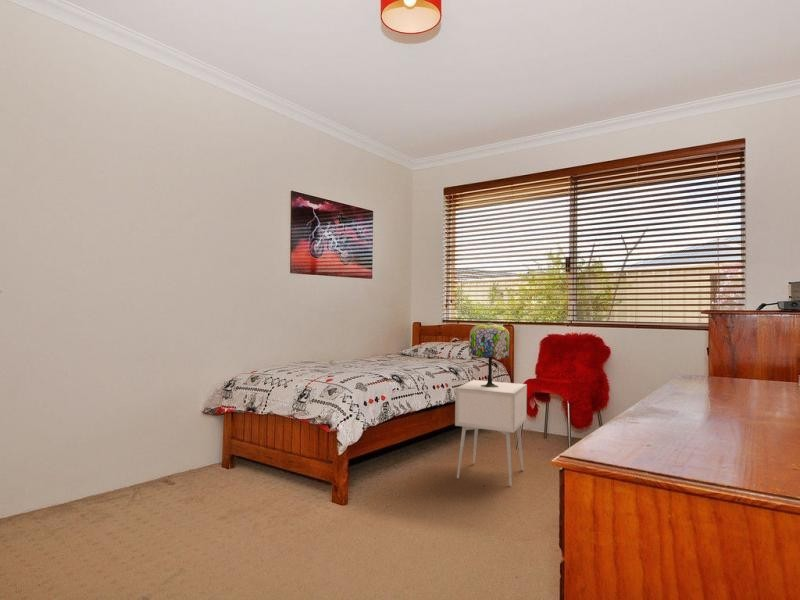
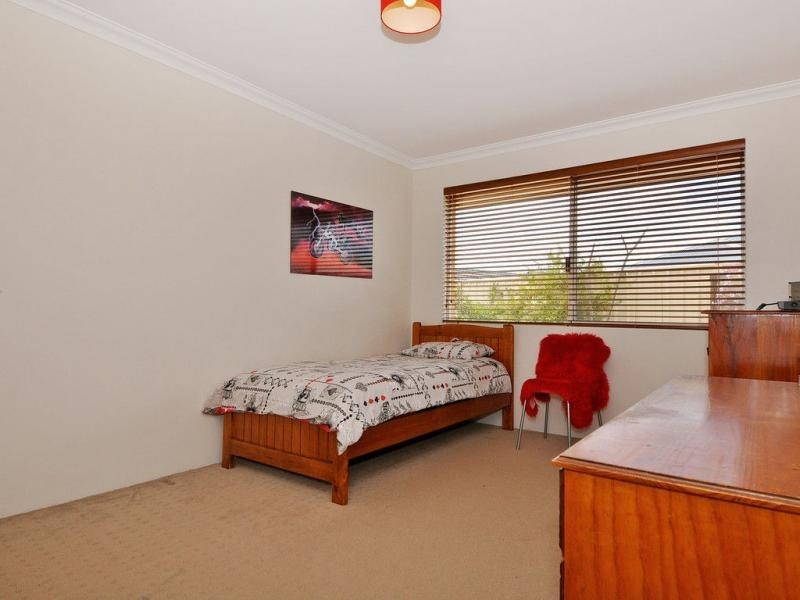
- nightstand (490, 429)
- table lamp (488, 353)
